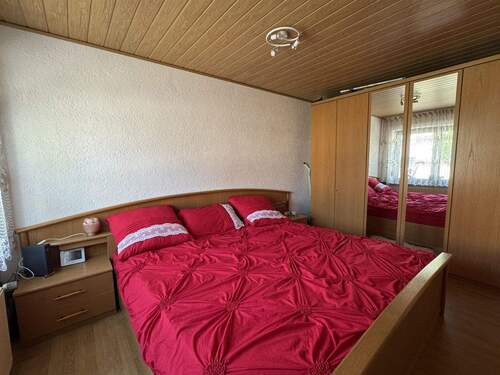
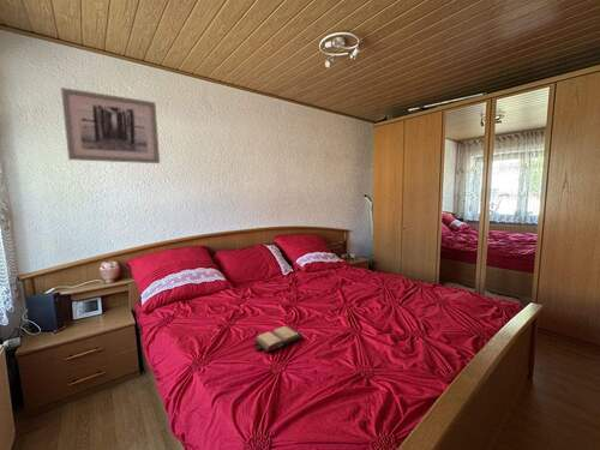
+ hardback book (278, 337)
+ wall art (114, 128)
